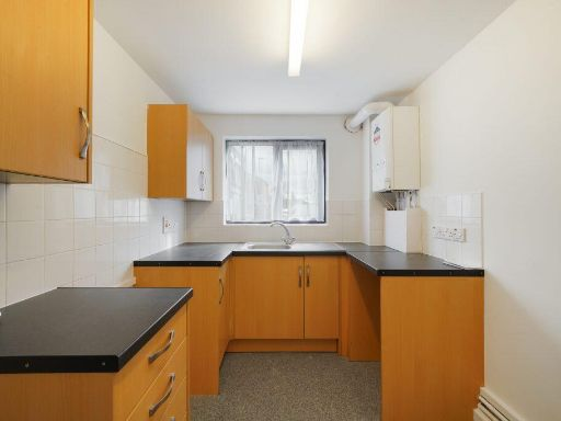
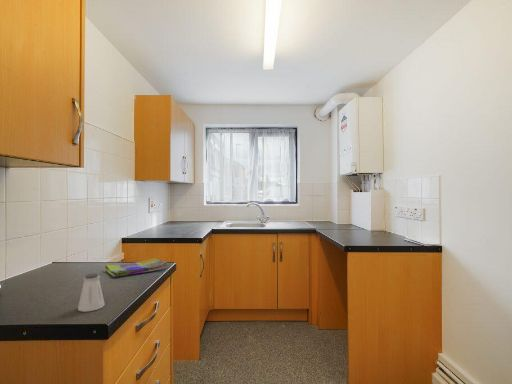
+ dish towel (137, 266)
+ saltshaker (91, 290)
